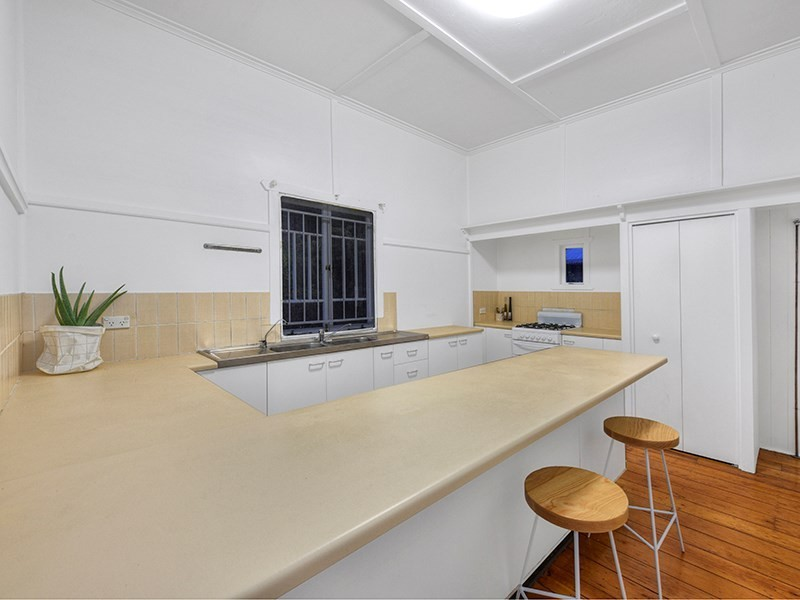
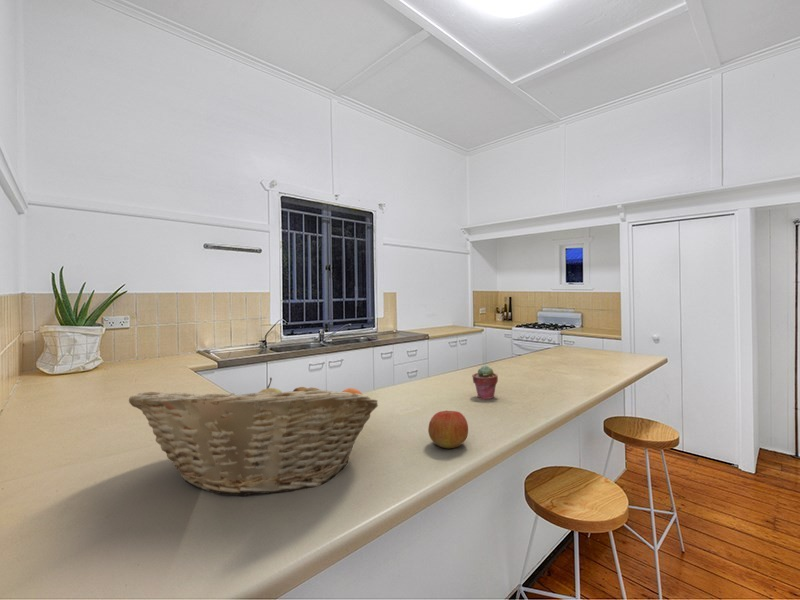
+ apple (448, 427)
+ potted succulent (485, 381)
+ fruit basket (262, 420)
